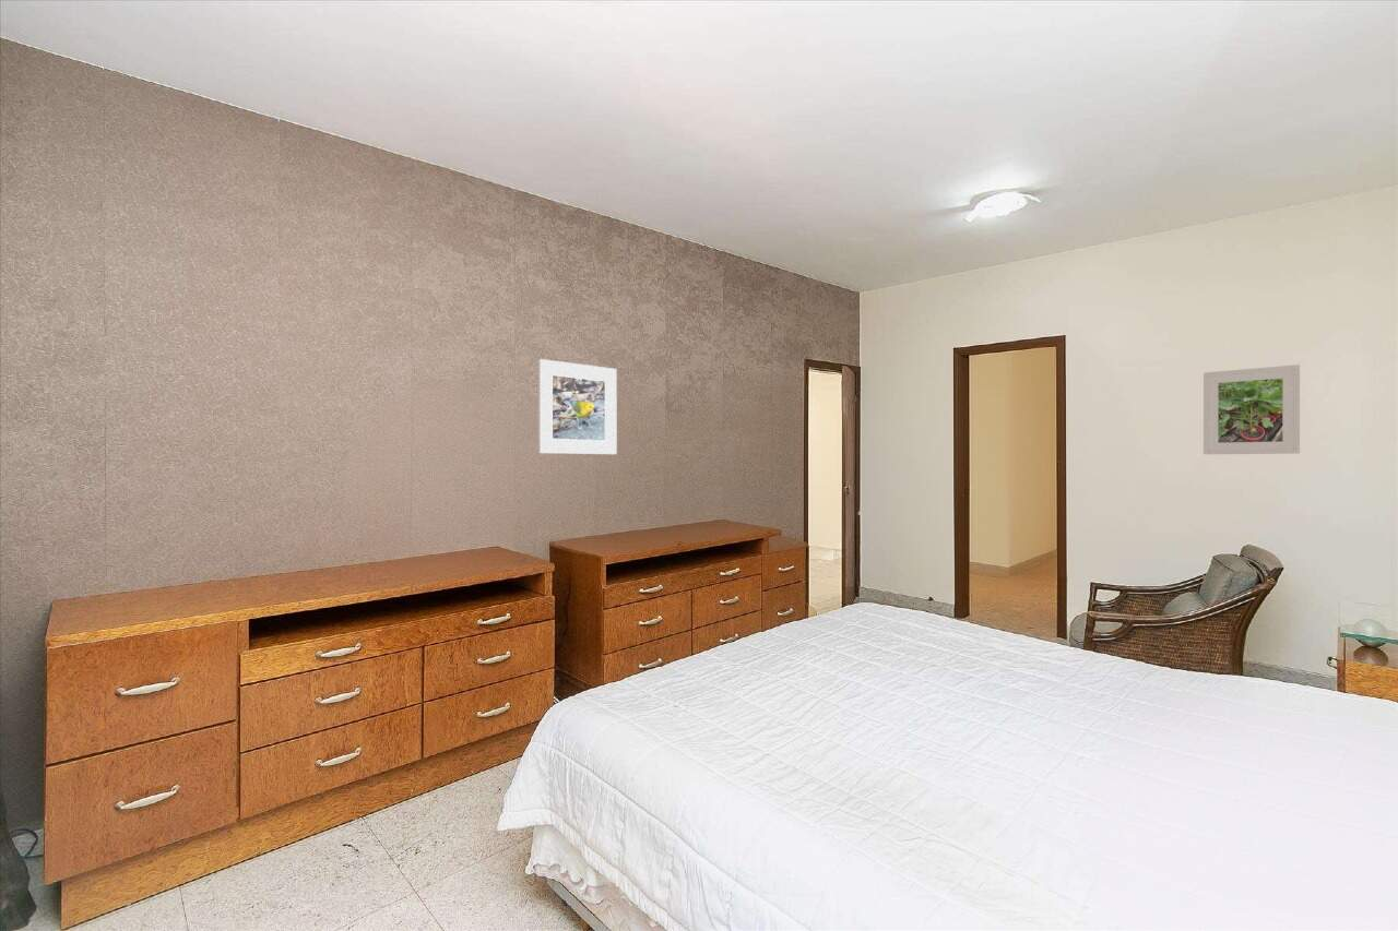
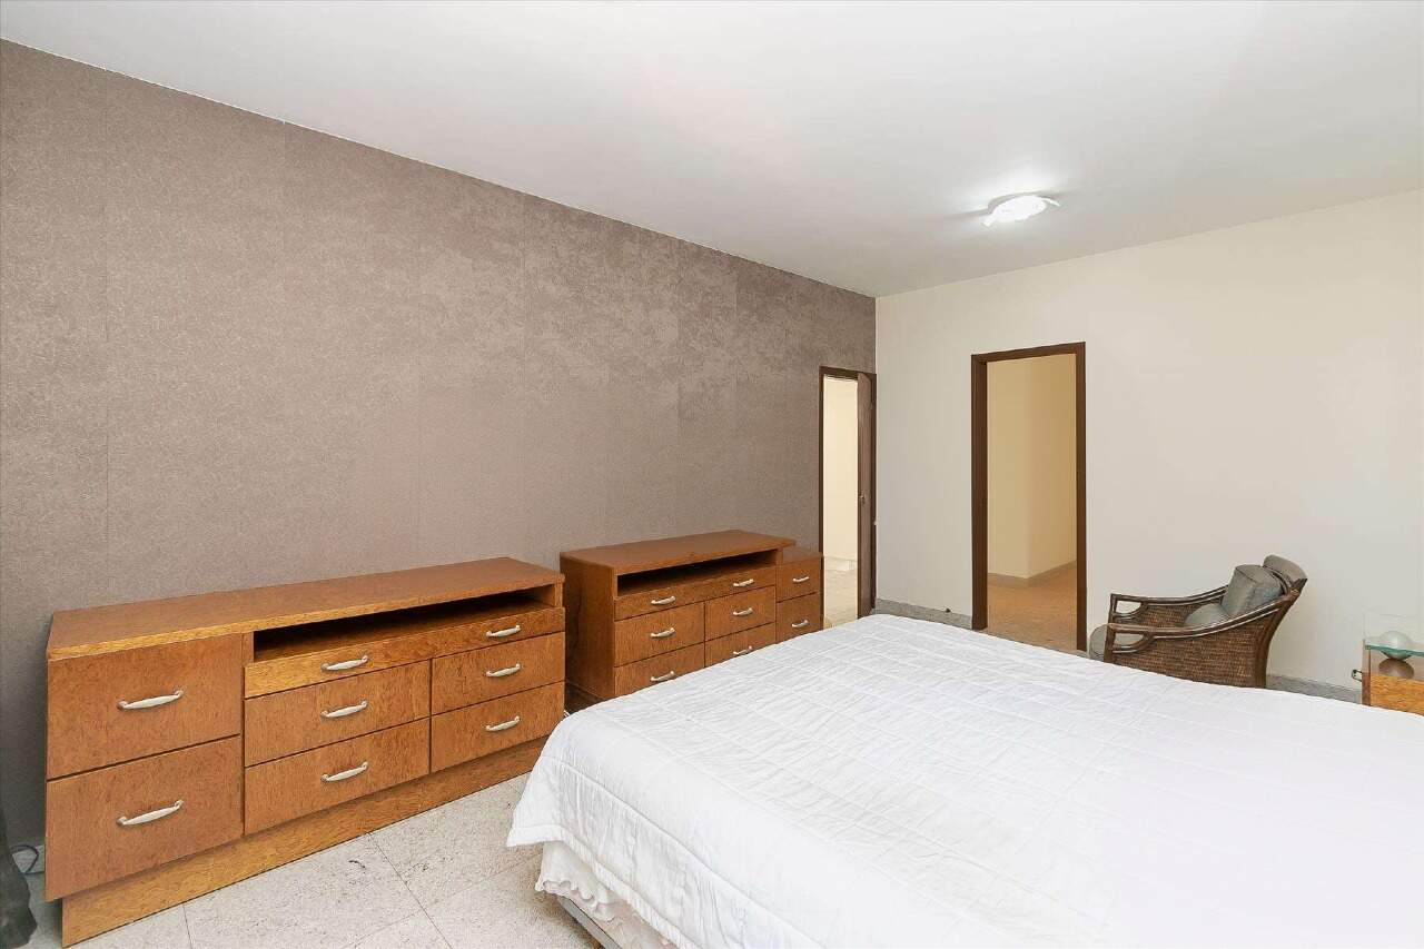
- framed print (579, 408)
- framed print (1249, 411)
